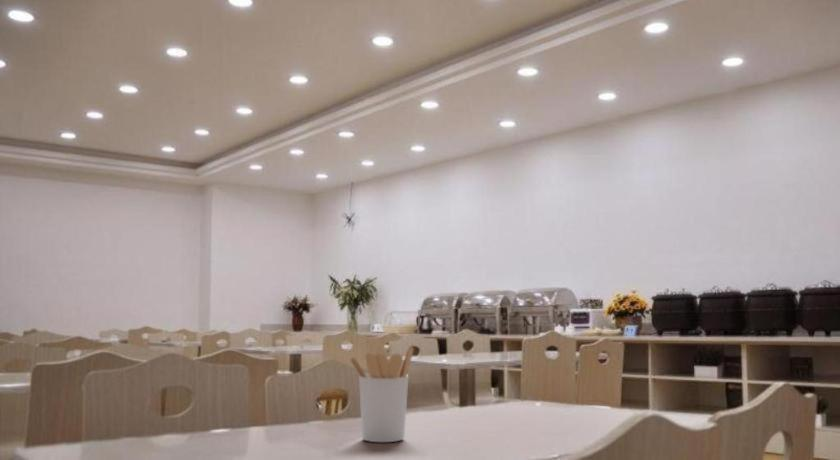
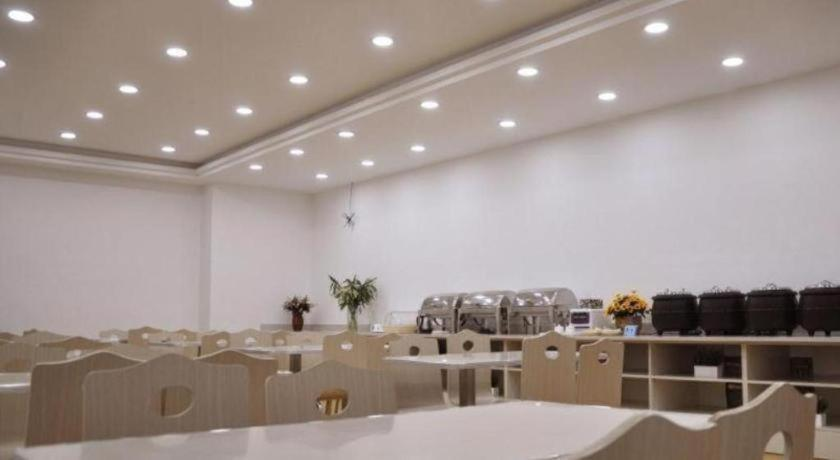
- utensil holder (383, 393)
